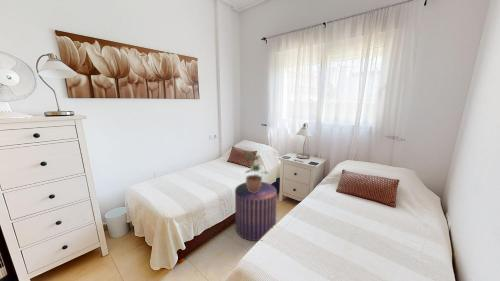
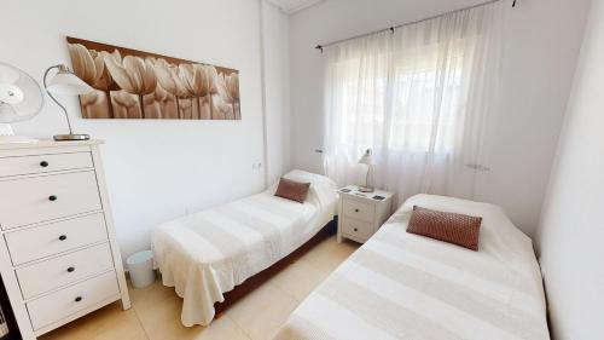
- stool (255, 208)
- potted plant (252, 170)
